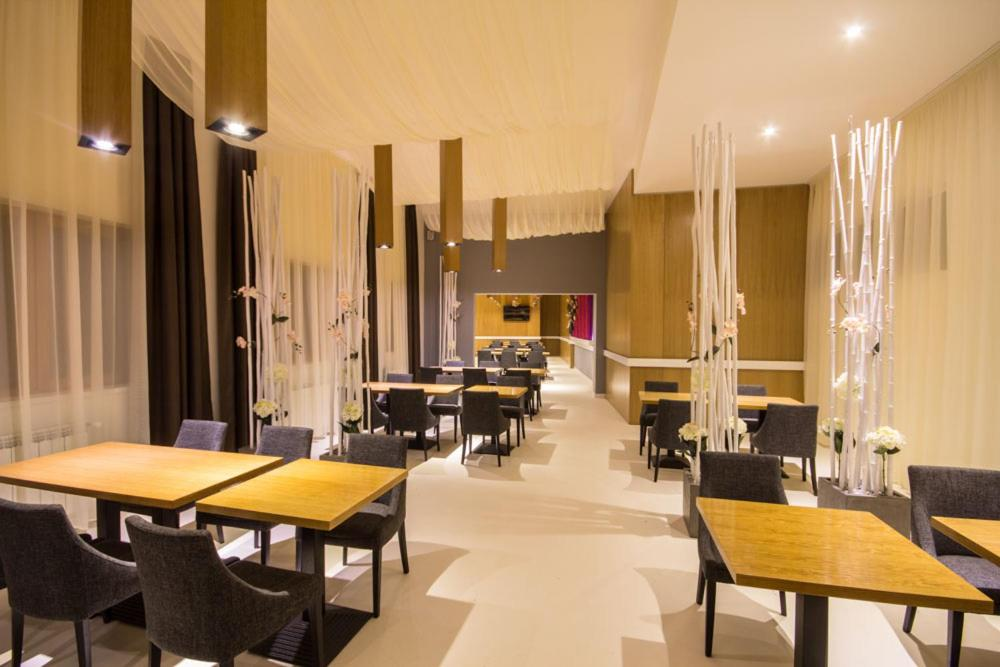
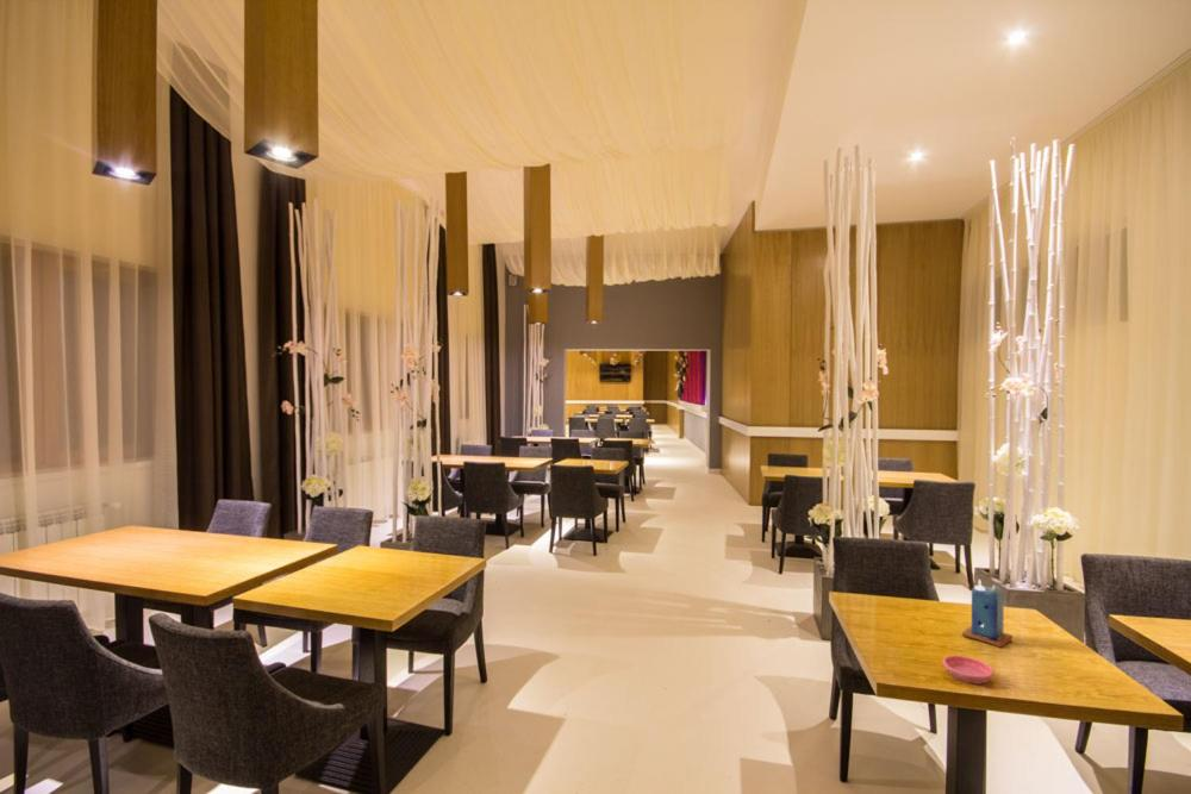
+ candle (987, 608)
+ saucer (967, 670)
